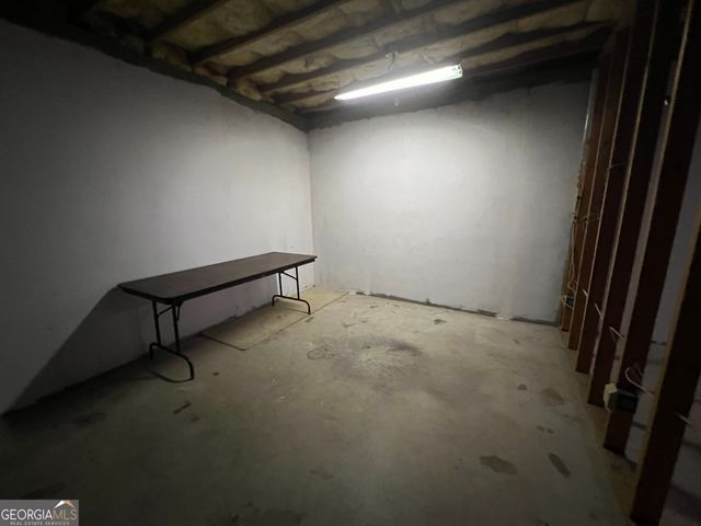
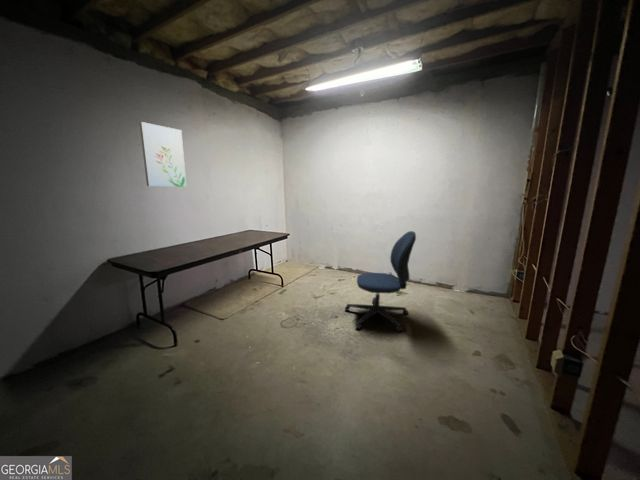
+ wall art (164, 157)
+ office chair (378, 273)
